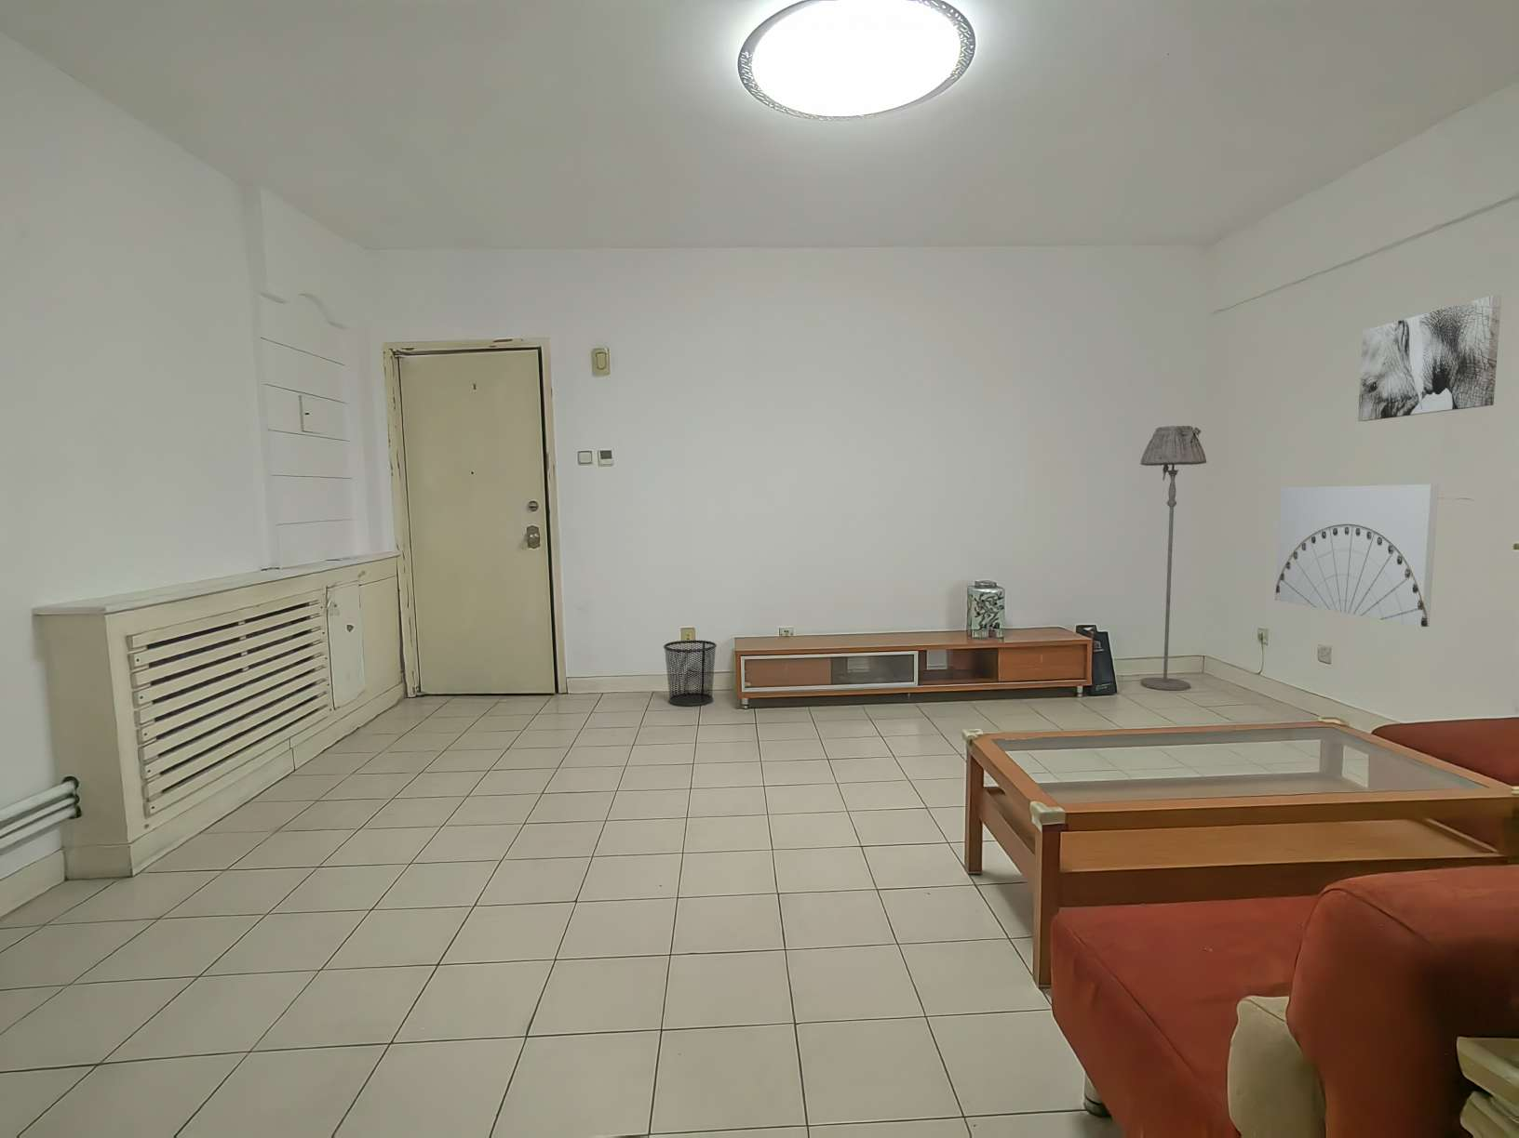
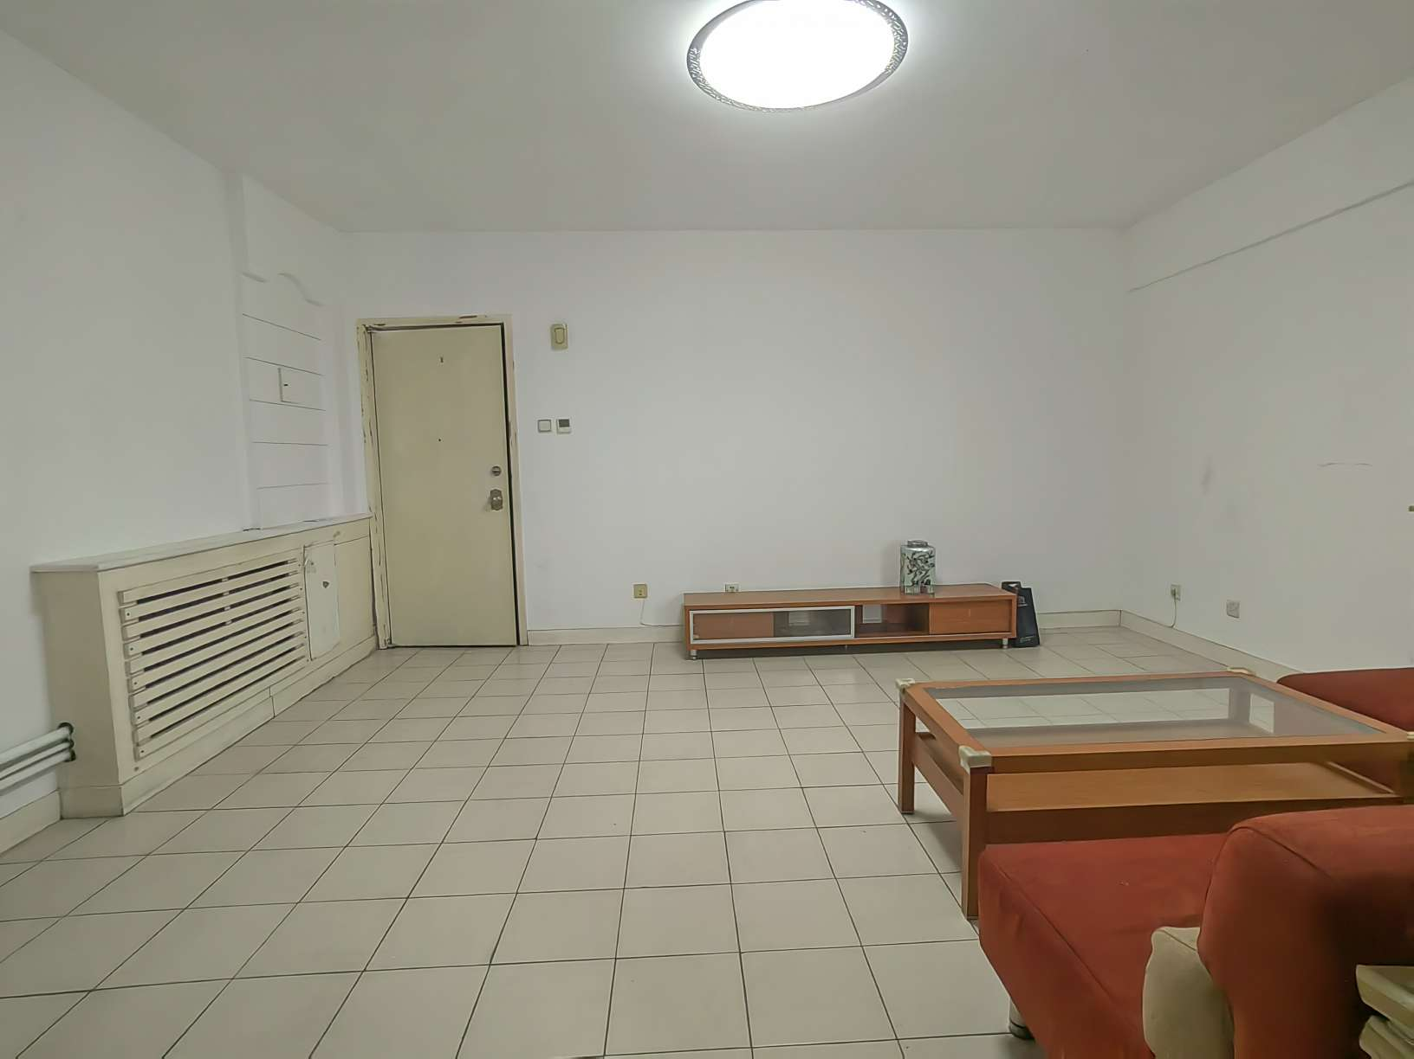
- wall art (1422, 365)
- wall art (1346, 549)
- floor lamp (1169, 557)
- waste bin (690, 672)
